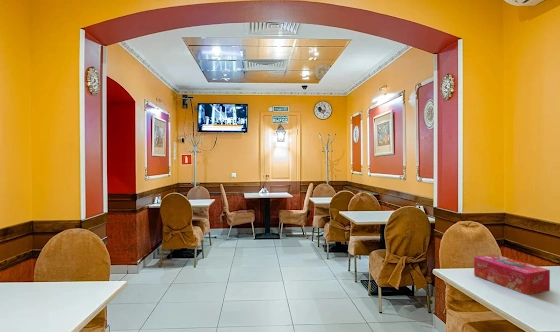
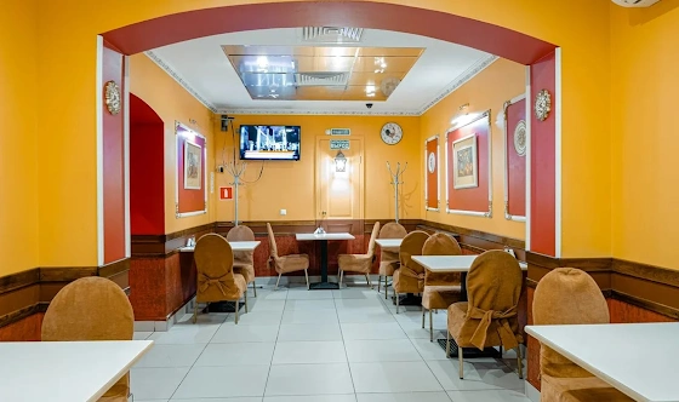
- tissue box (509, 272)
